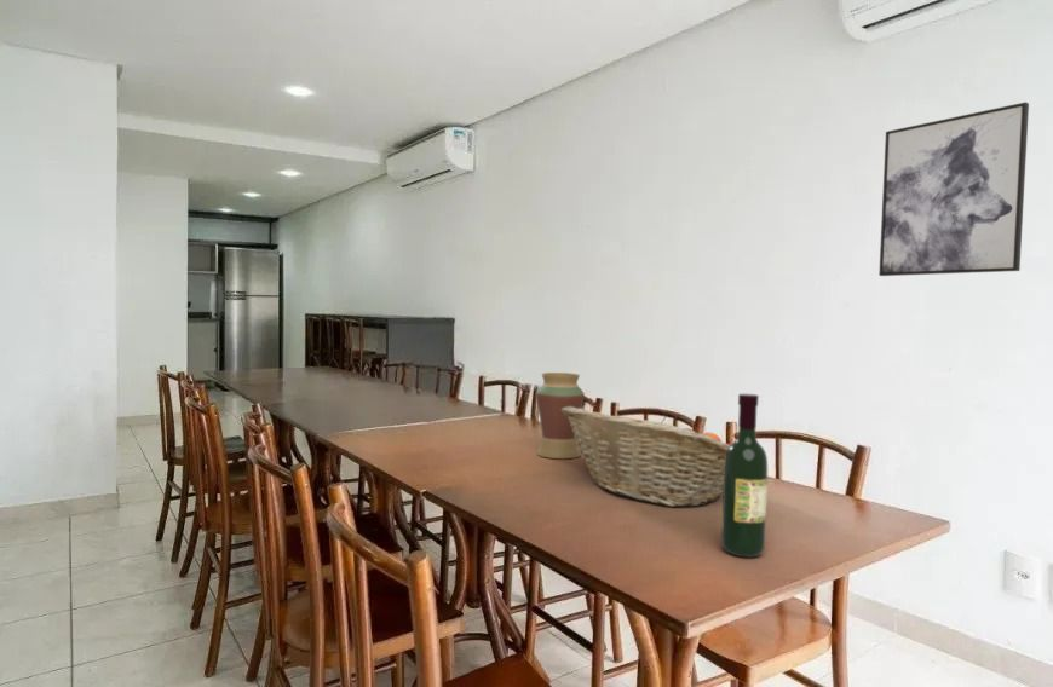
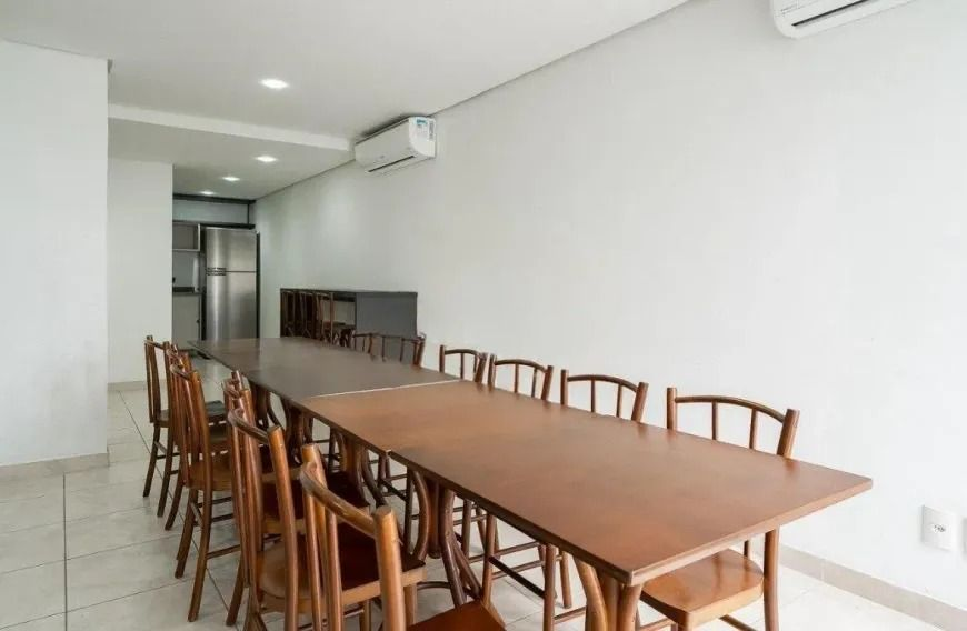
- wall art (948, 196)
- vase (559, 414)
- wine bottle (746, 473)
- fruit basket (649, 448)
